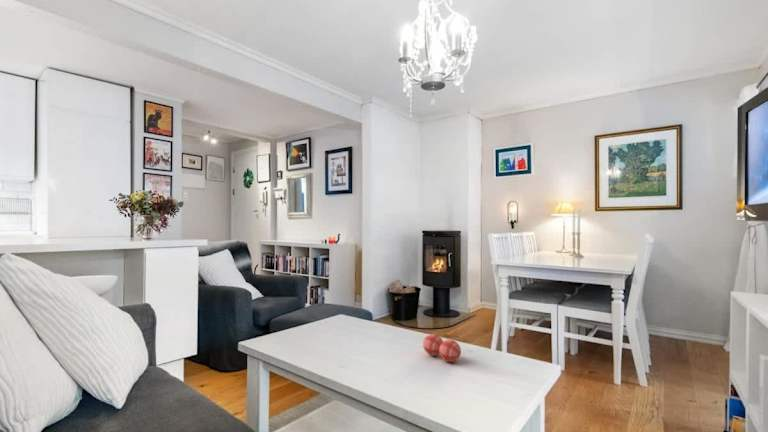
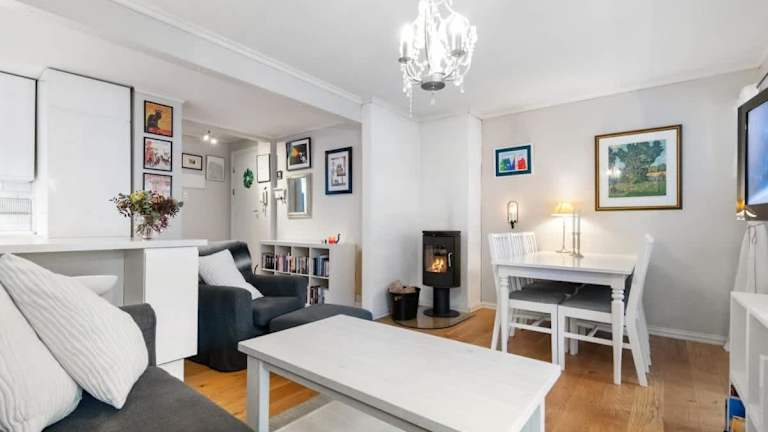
- decorative ball (441, 347)
